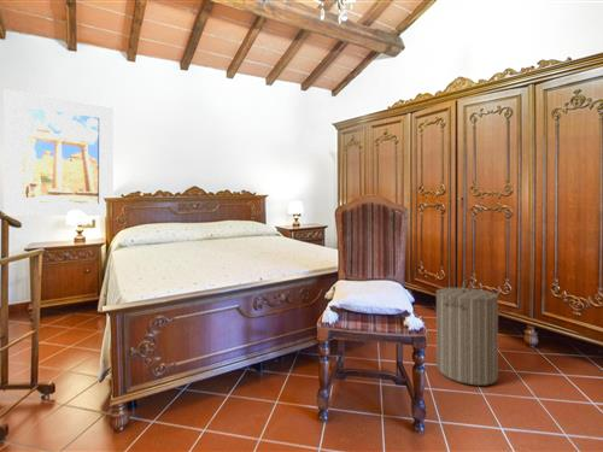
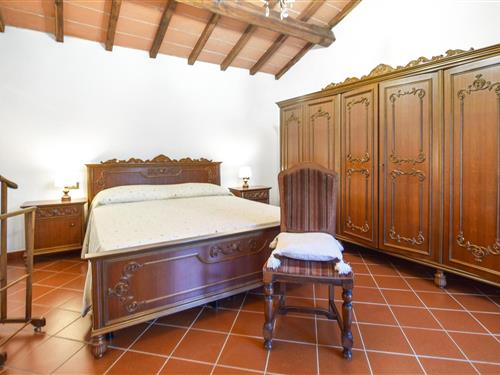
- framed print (62, 157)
- laundry hamper (466, 325)
